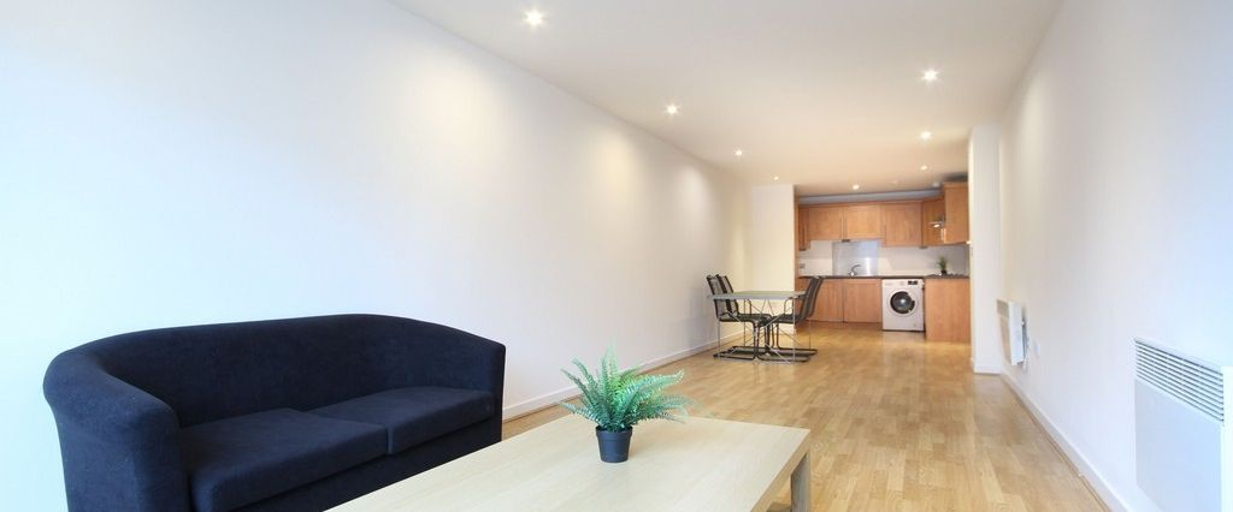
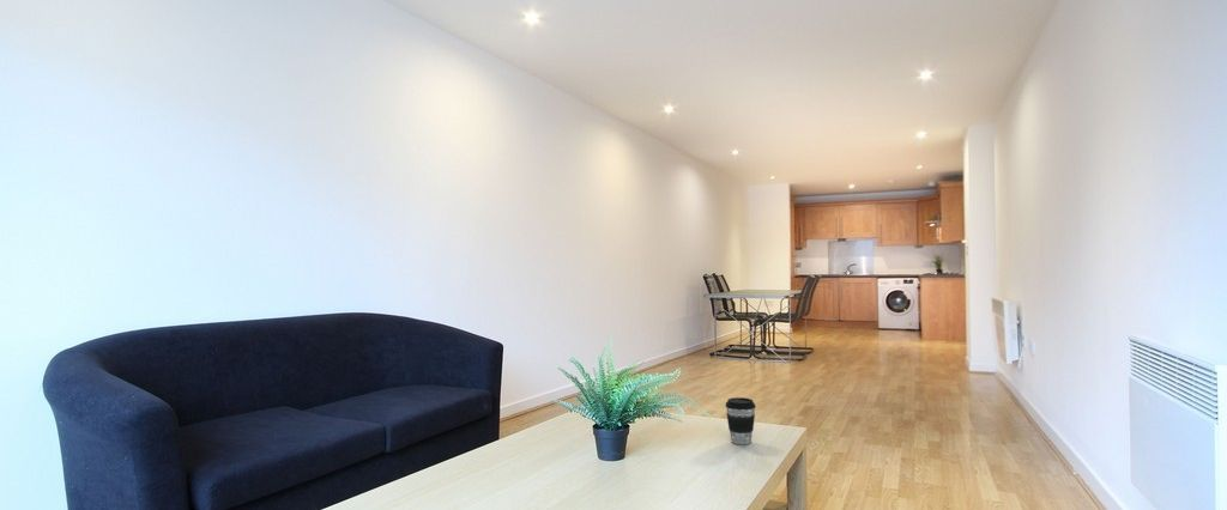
+ coffee cup (741, 420)
